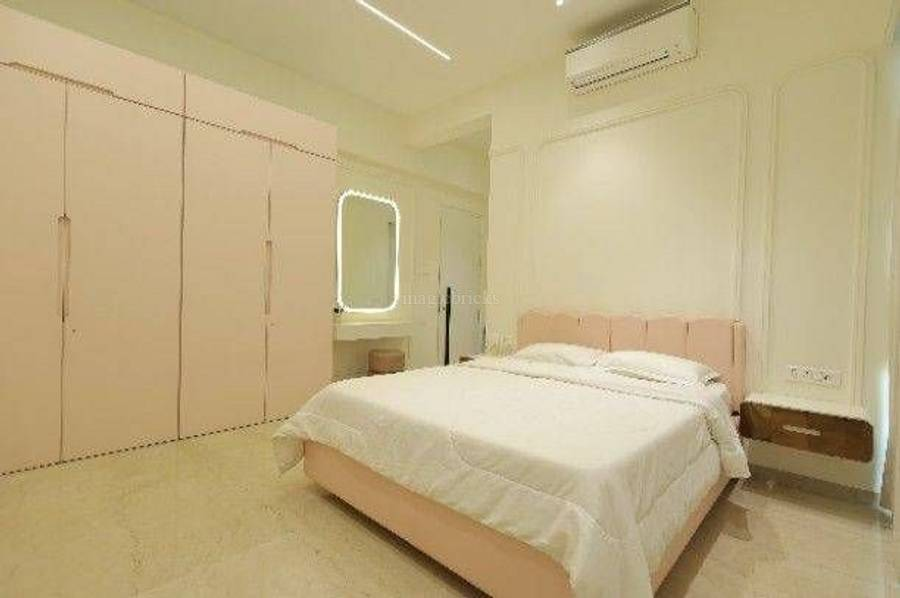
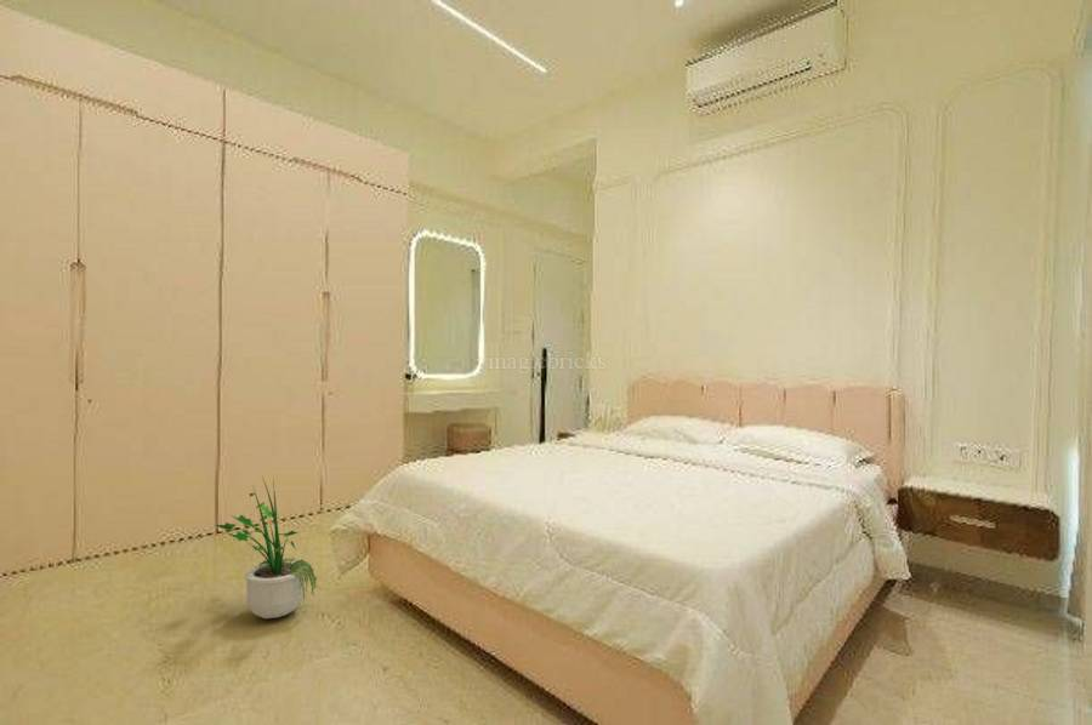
+ potted plant (267, 535)
